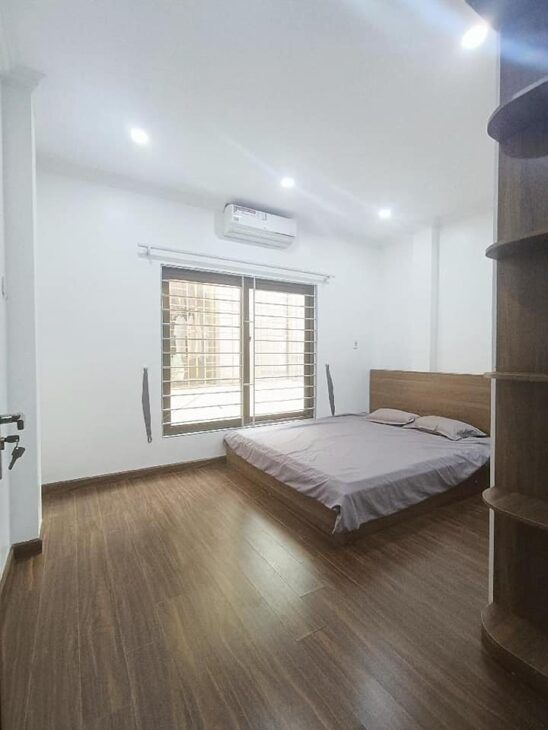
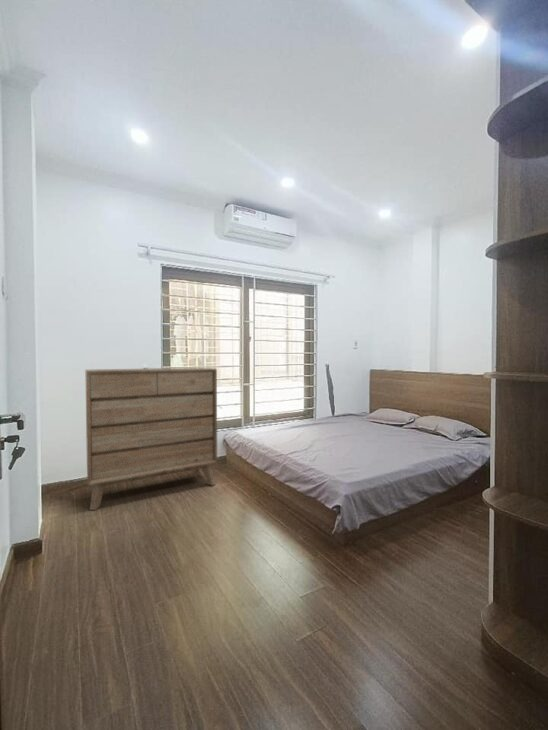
+ dresser (153, 428)
